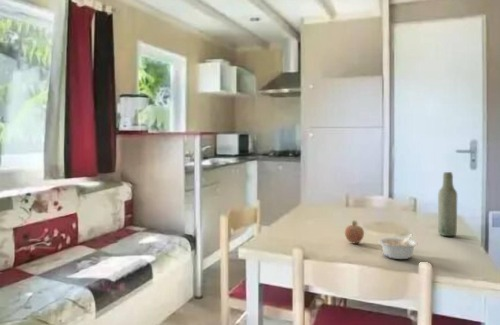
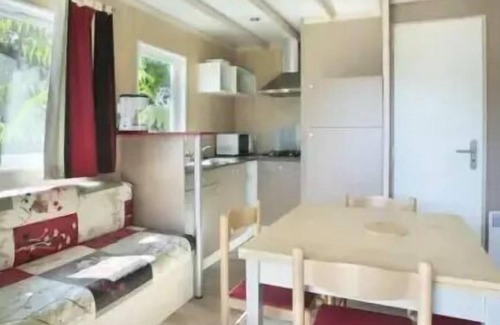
- bottle (447, 203)
- legume (397, 246)
- fruit (354, 232)
